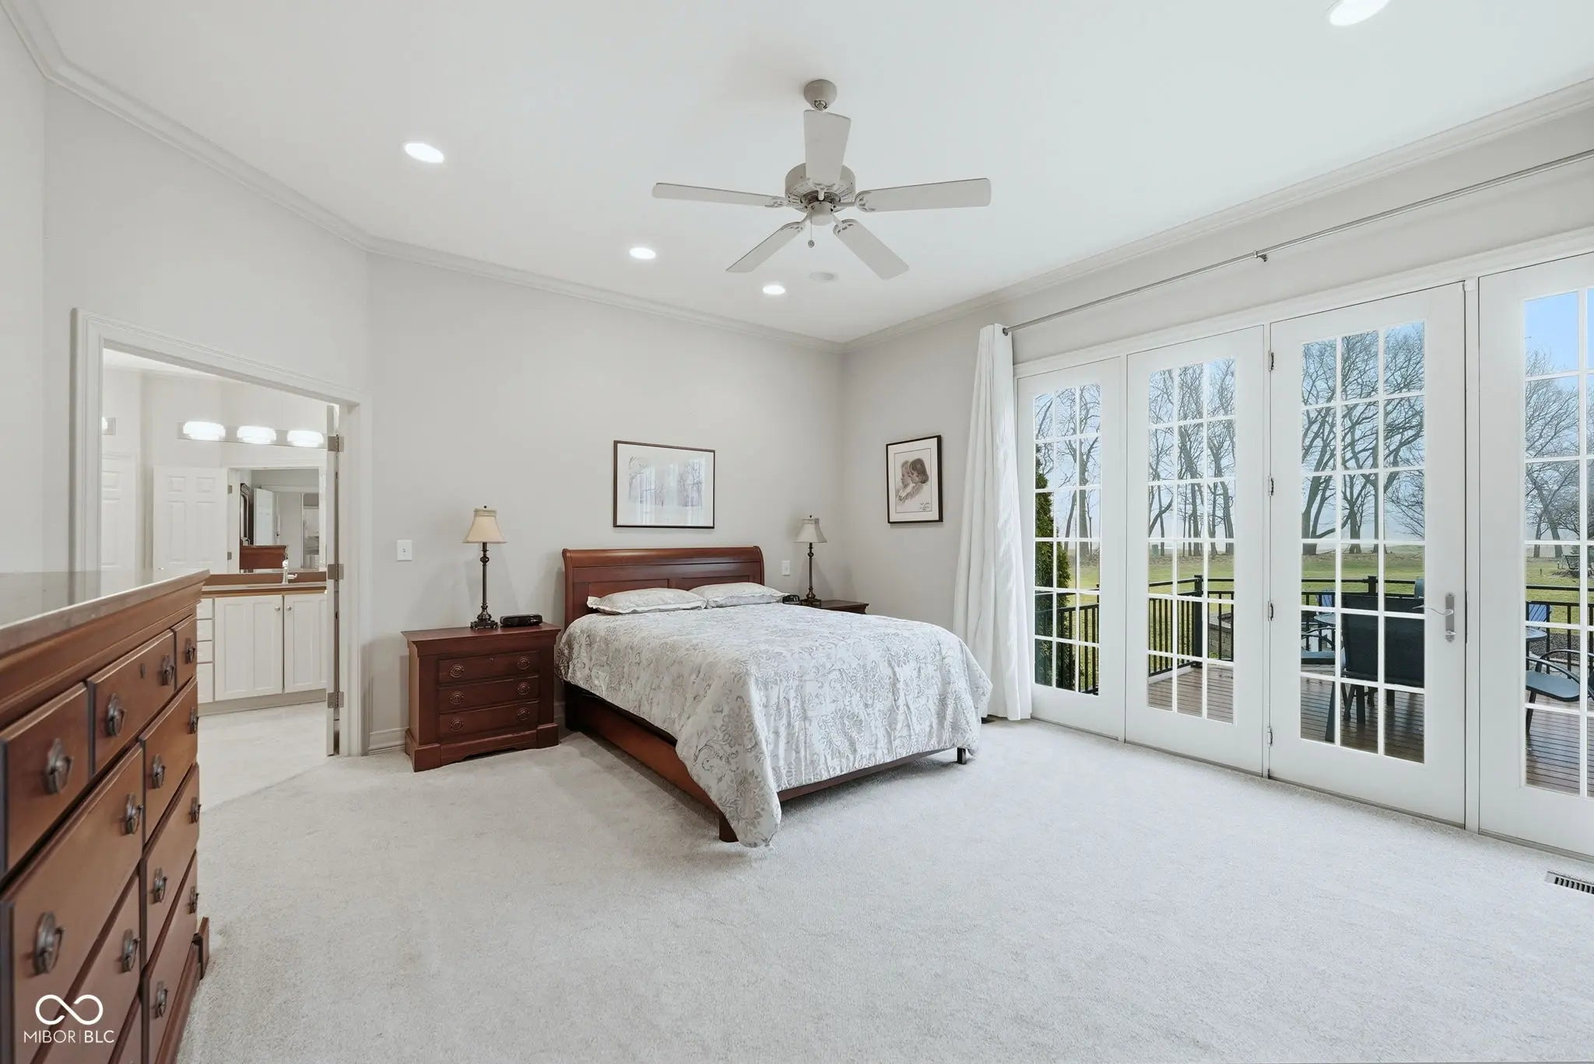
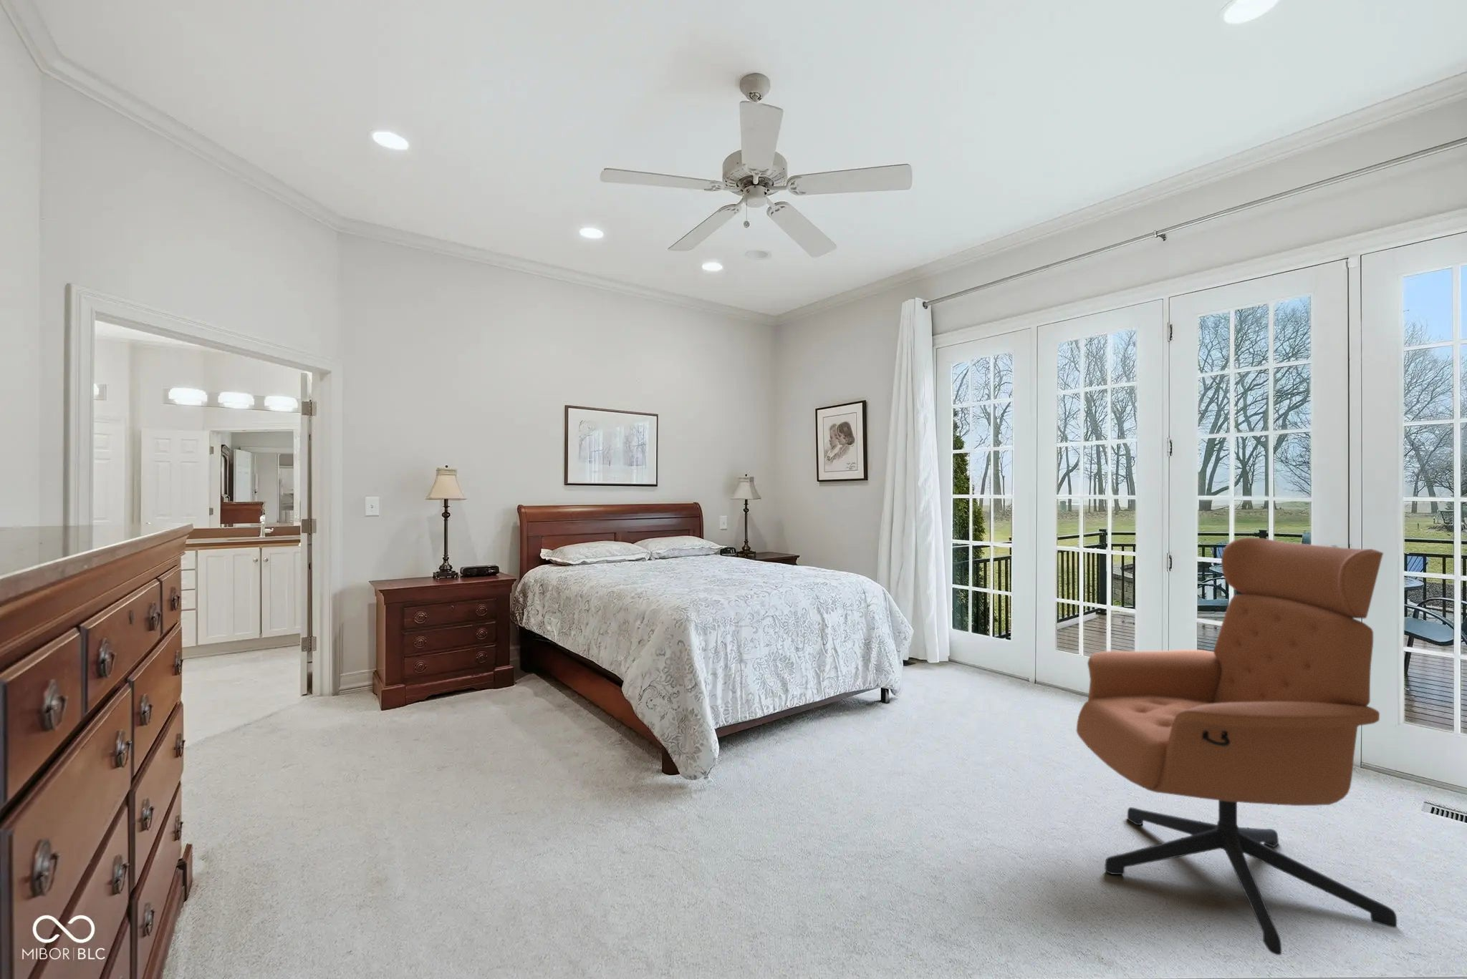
+ armchair (1214, 708)
